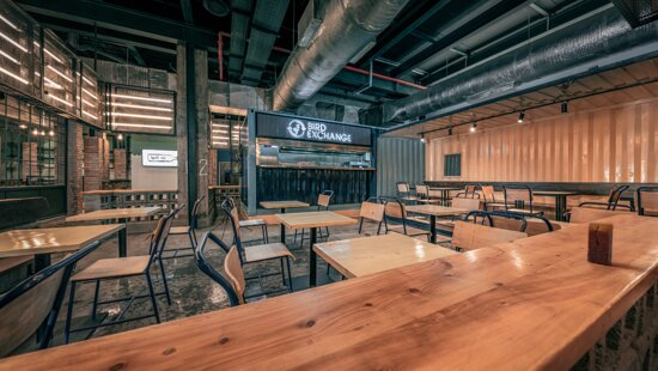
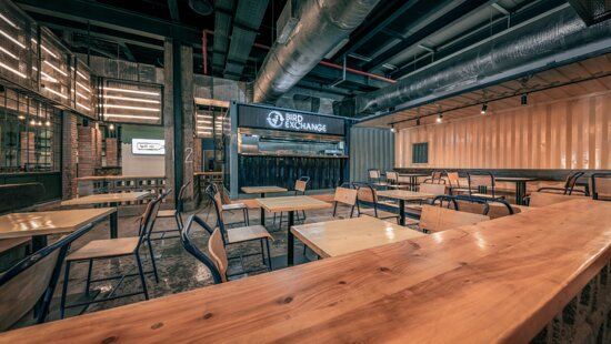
- candle (599, 242)
